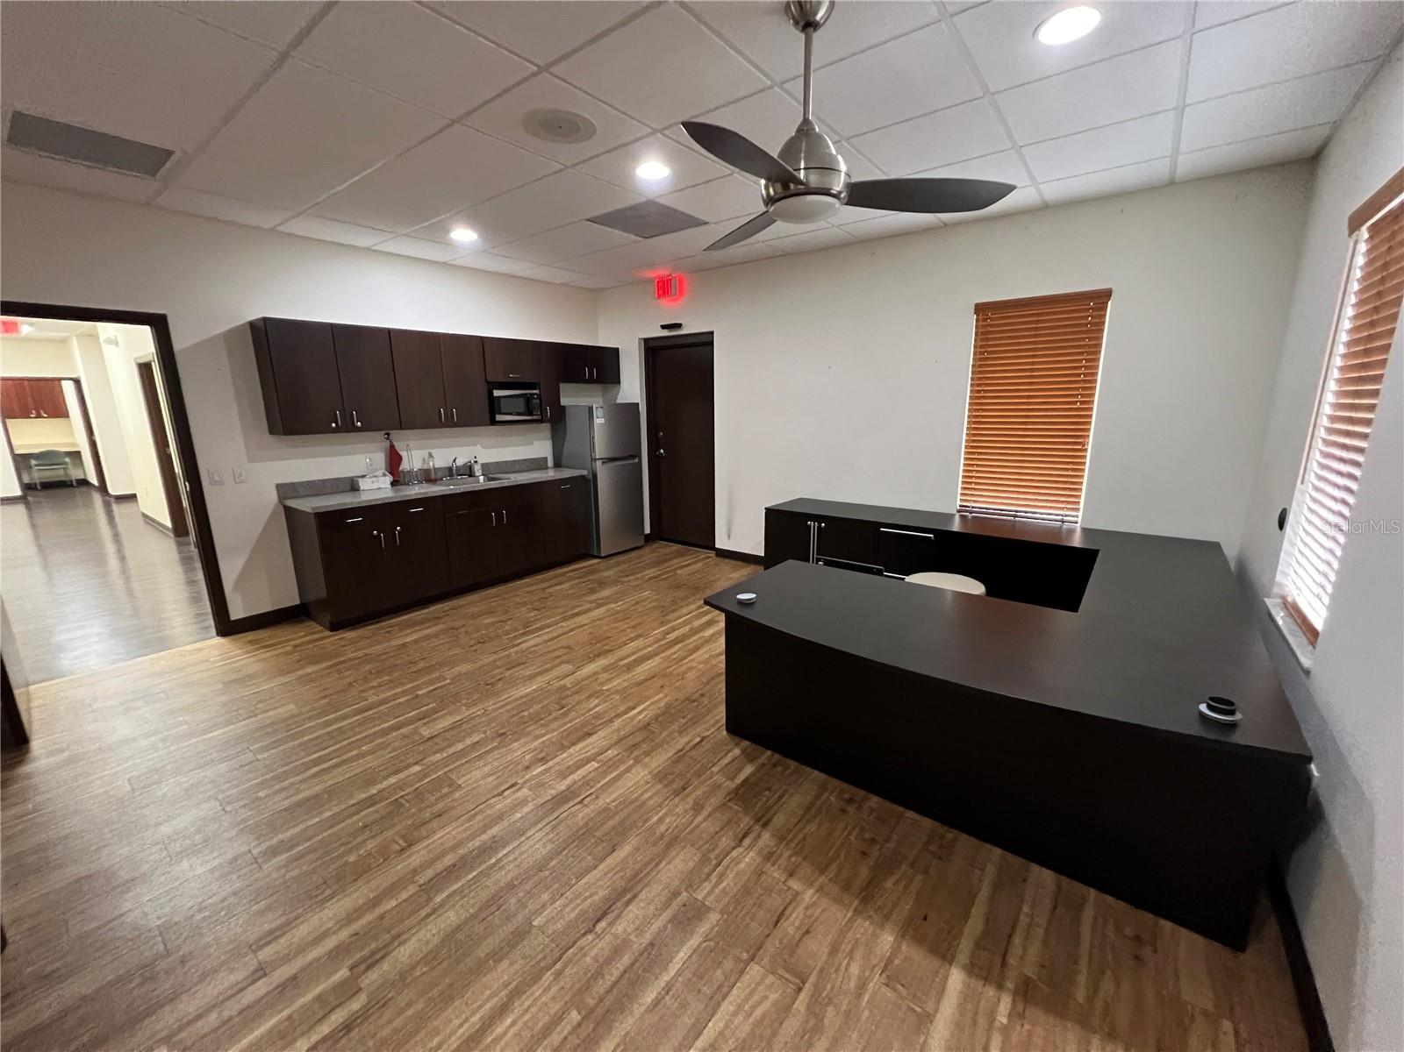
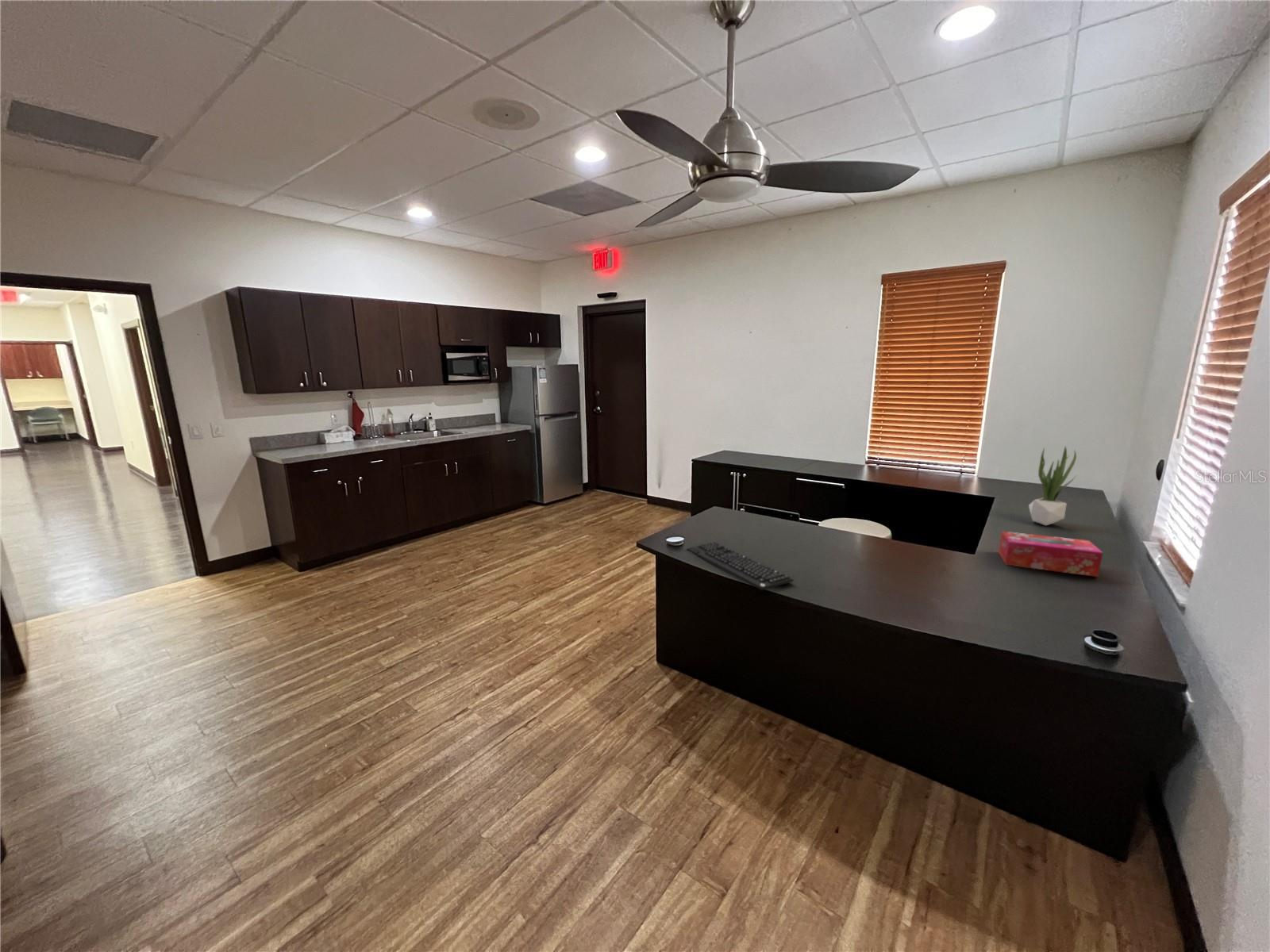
+ tissue box (1046, 552)
+ keyboard (735, 562)
+ potted plant (1053, 486)
